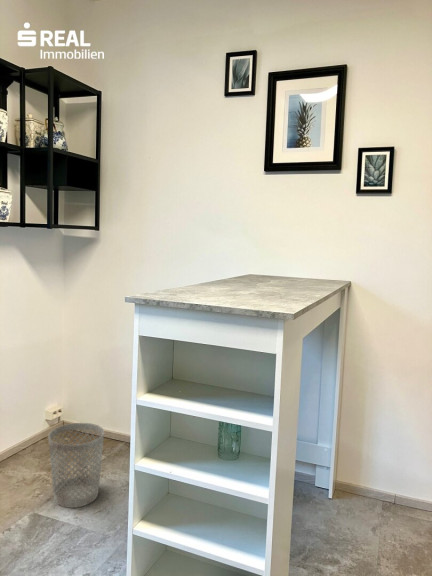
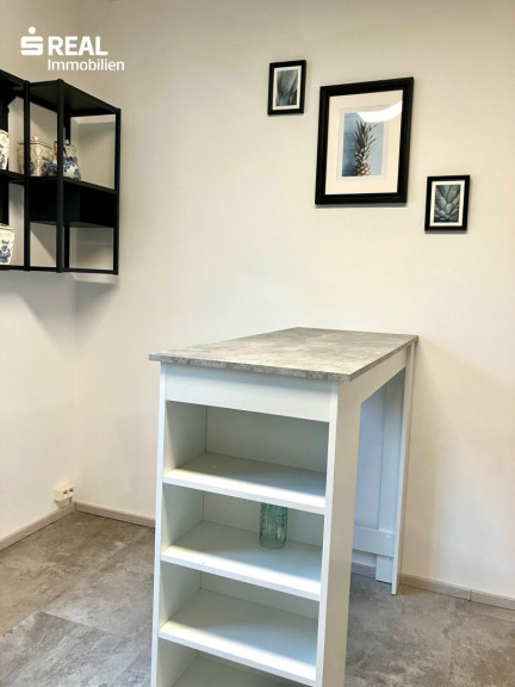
- wastebasket (76, 464)
